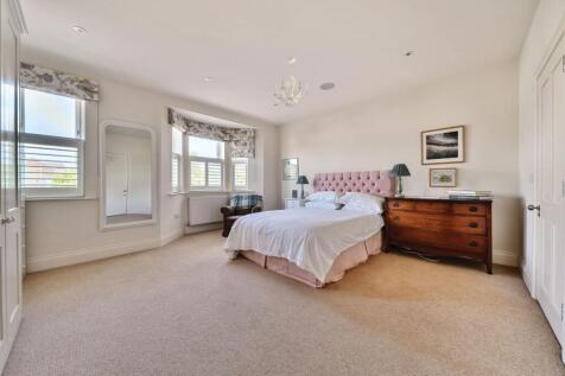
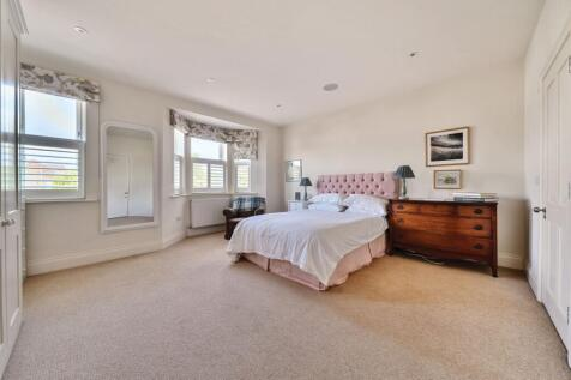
- chandelier (291, 83)
